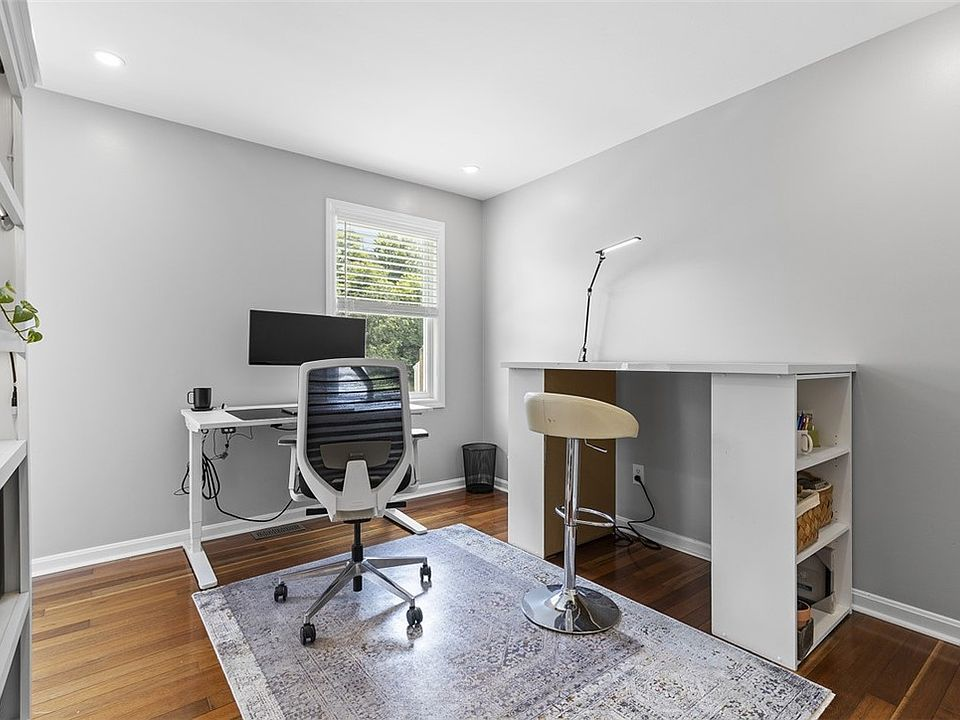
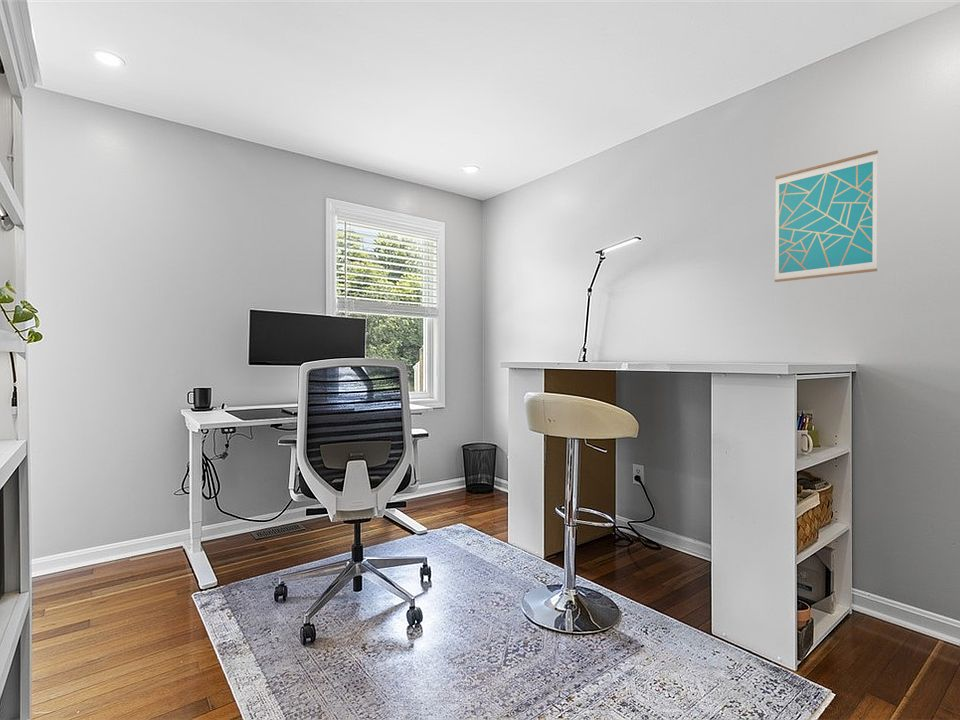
+ wall art (822, 220)
